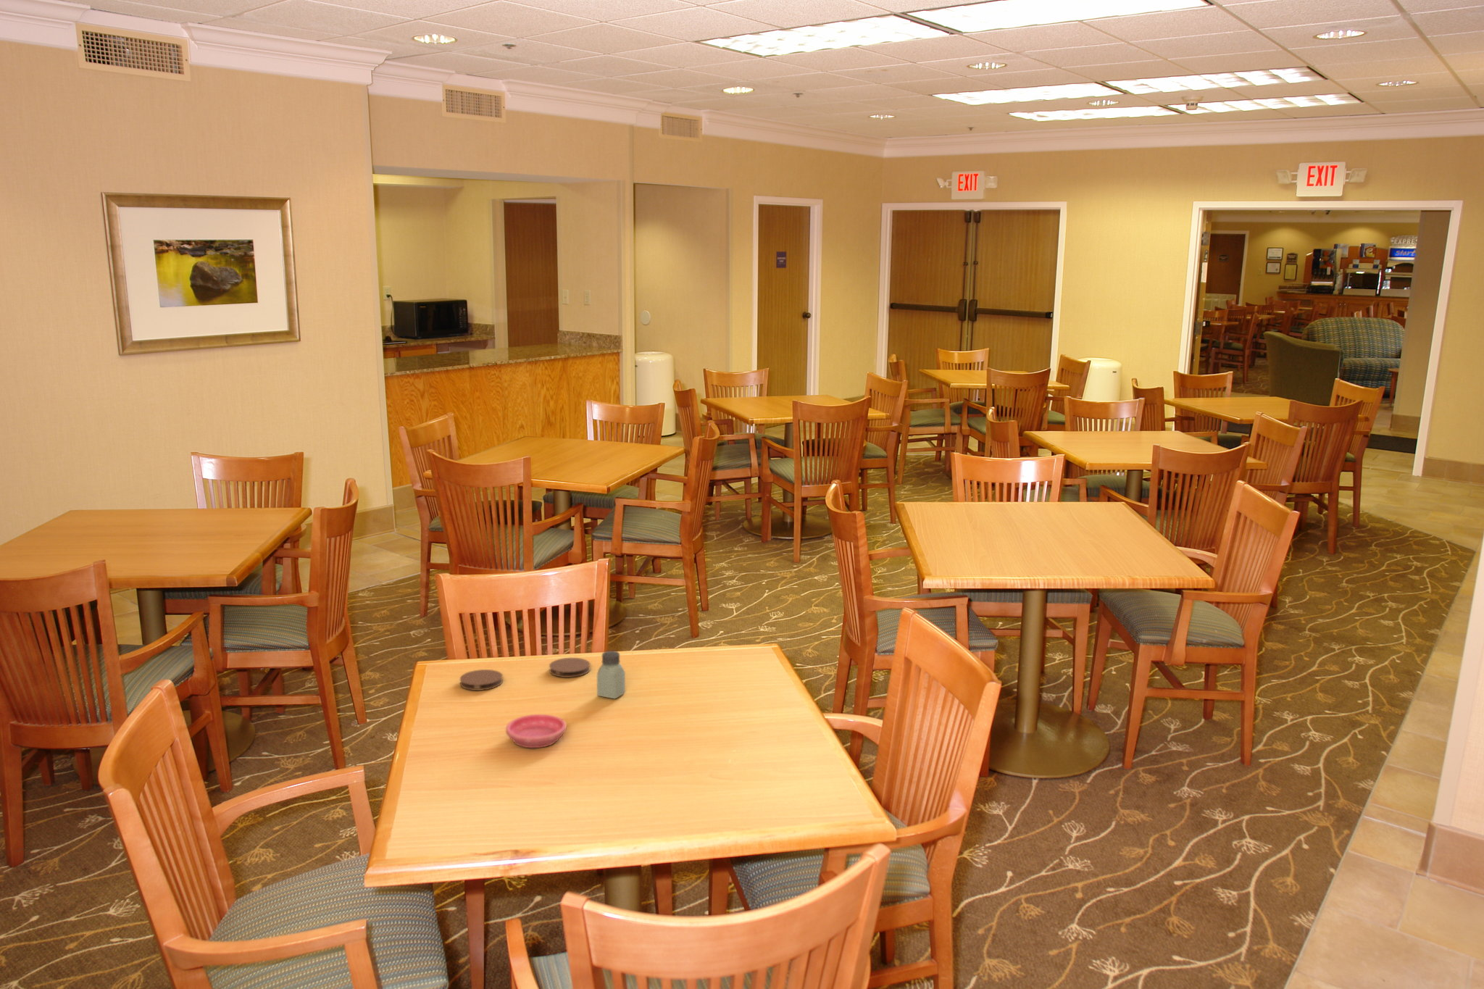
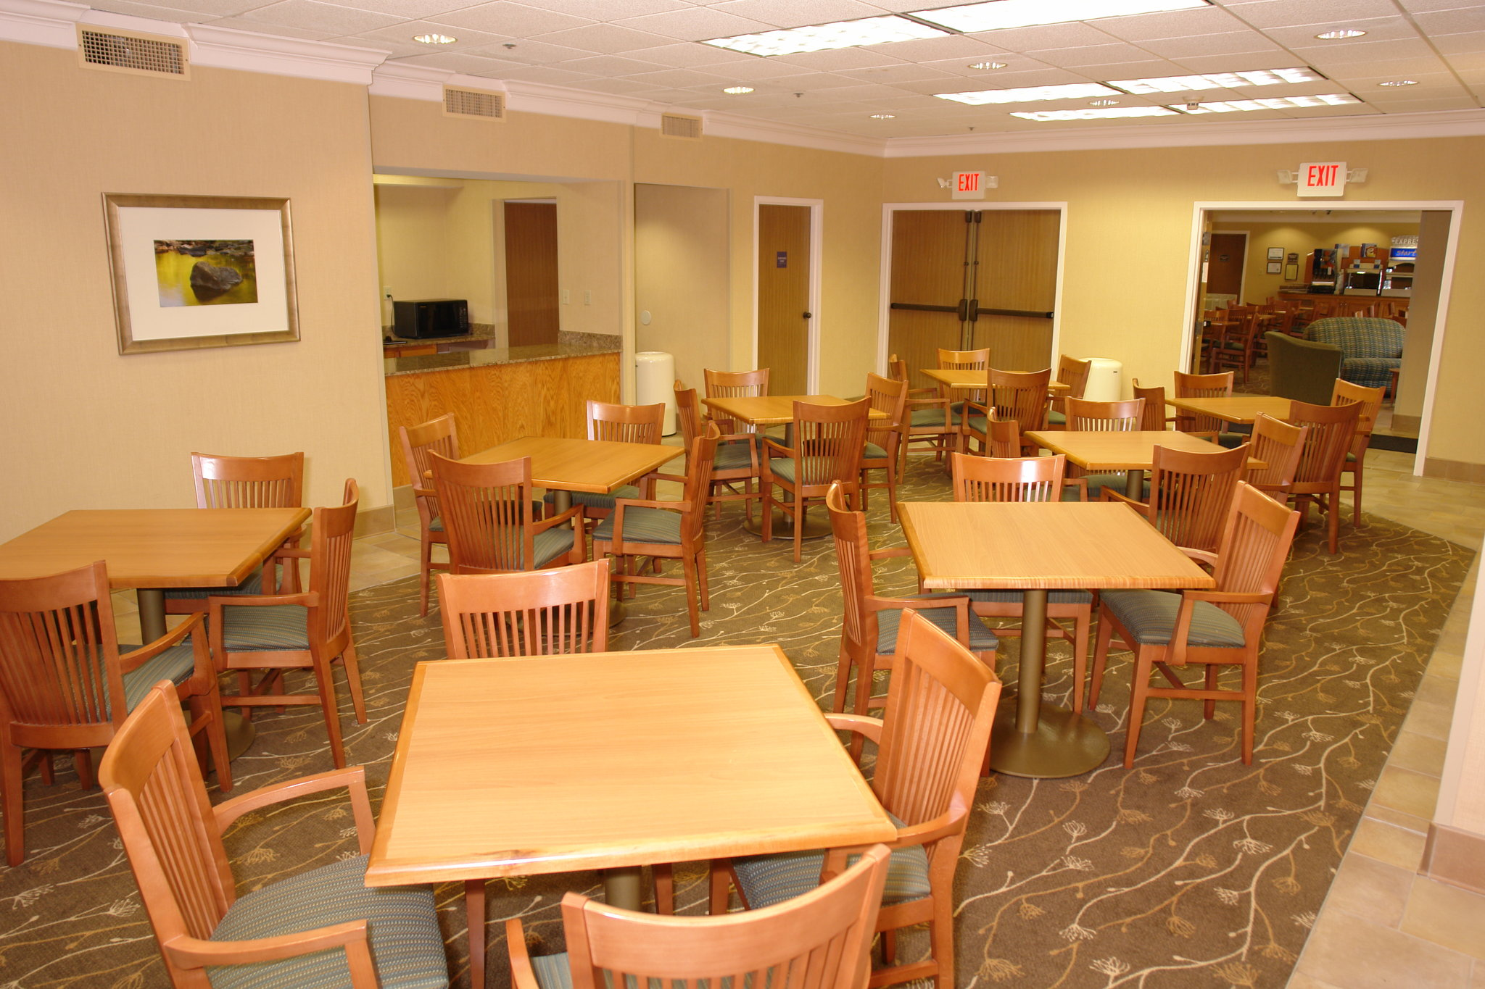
- saltshaker (611, 673)
- coaster (569, 668)
- saucer (536, 732)
- coaster (481, 680)
